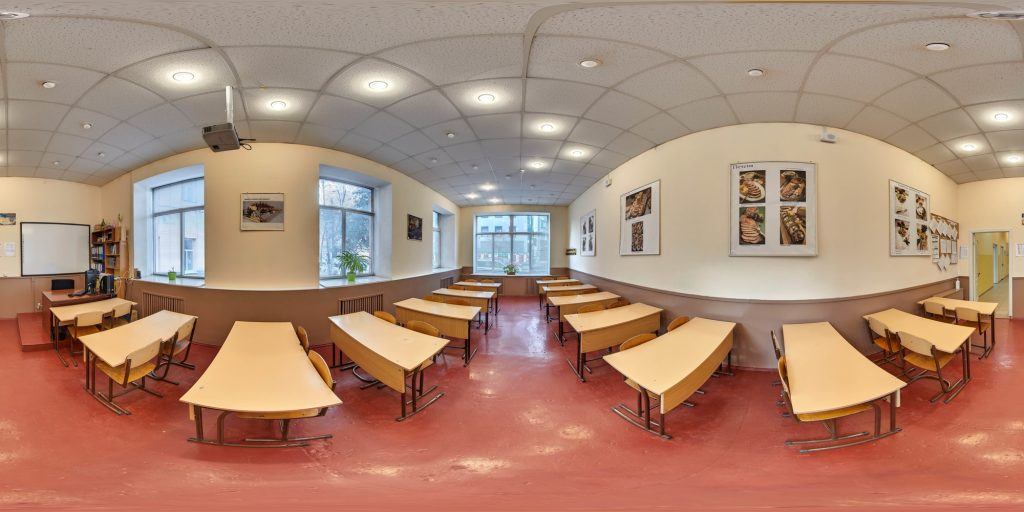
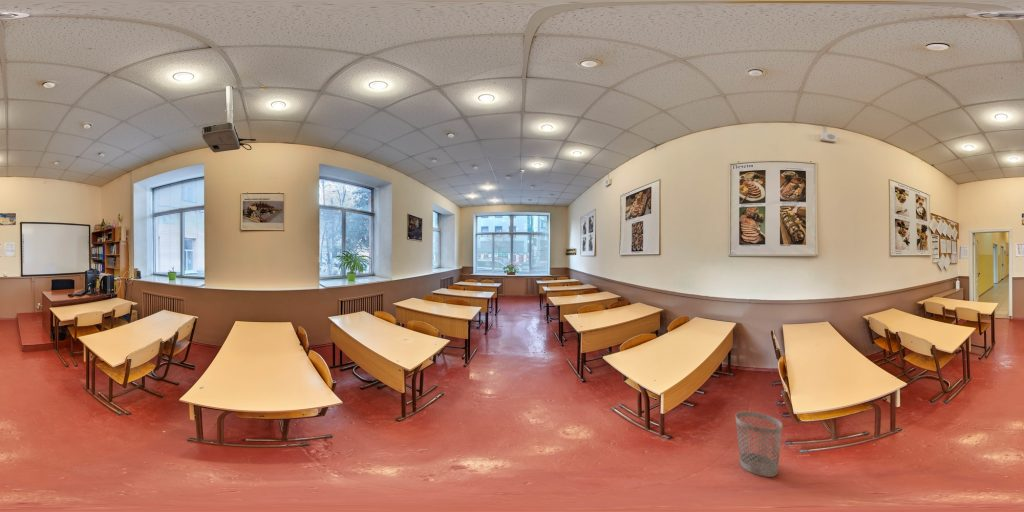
+ wastebasket (758, 443)
